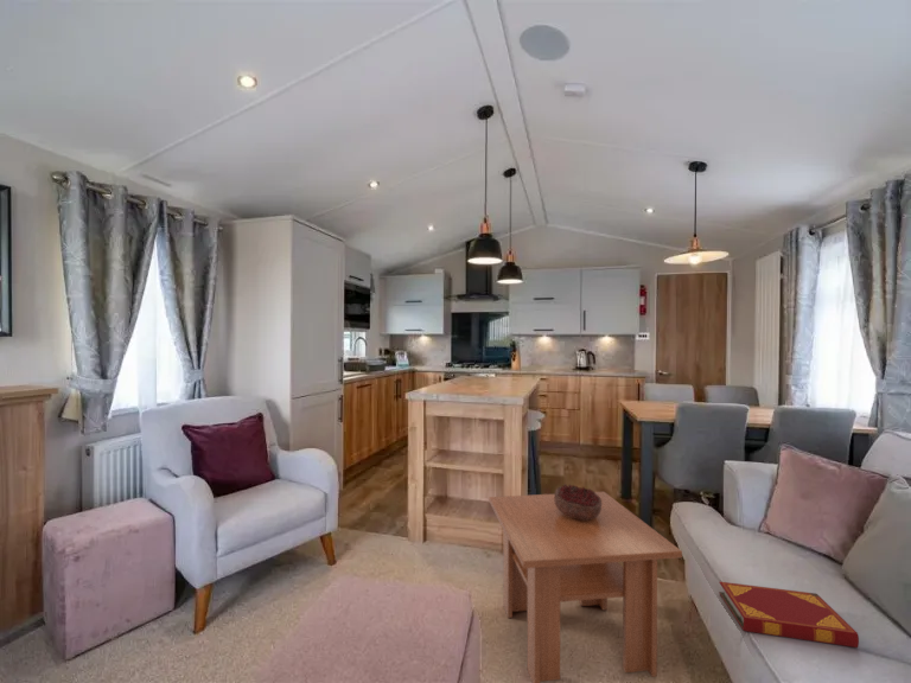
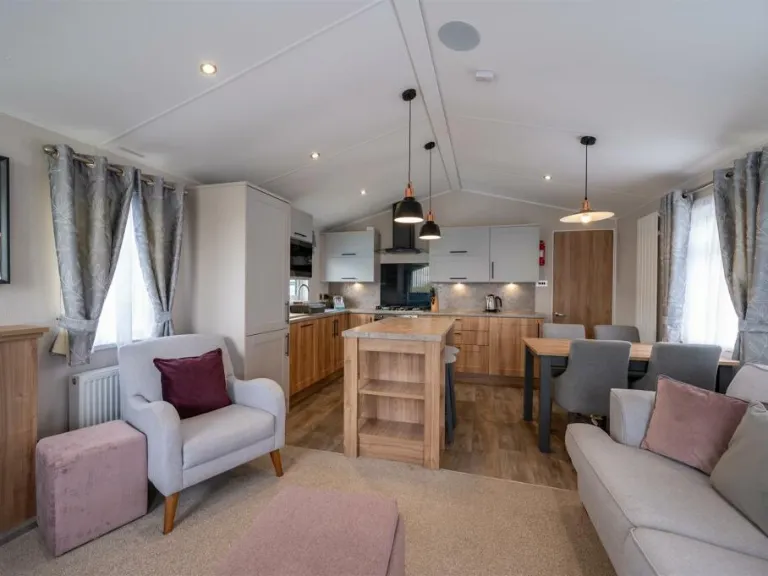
- coffee table (571, 577)
- decorative bowl (578, 502)
- hardback book (782, 611)
